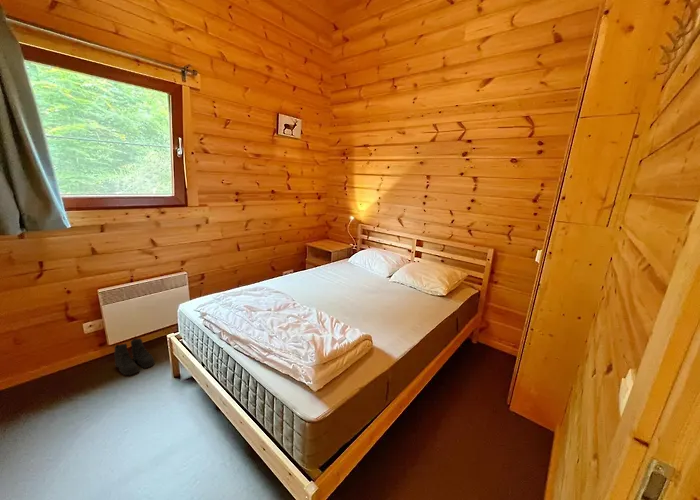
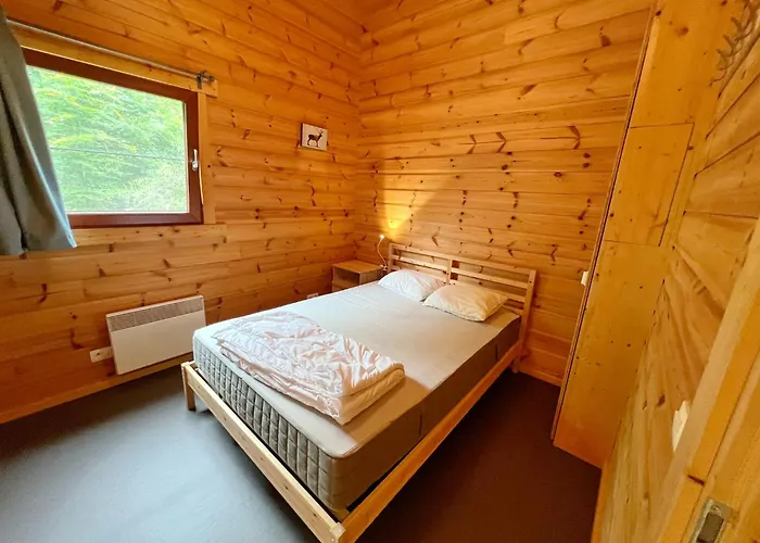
- boots (133, 354)
